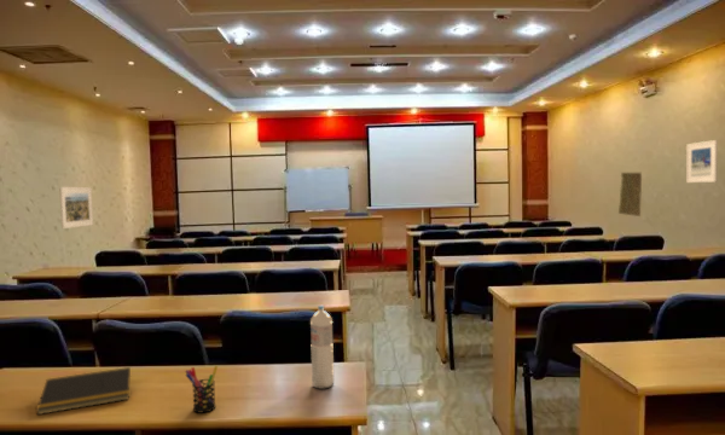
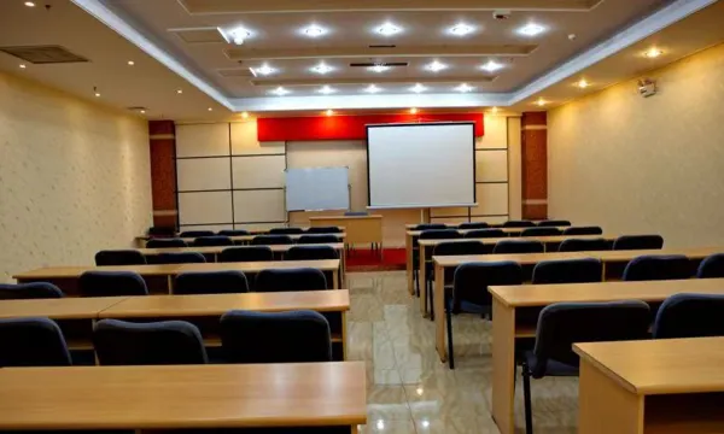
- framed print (77, 207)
- pen holder (203, 387)
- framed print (701, 162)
- road map (630, 193)
- water bottle (321, 346)
- notepad (87, 389)
